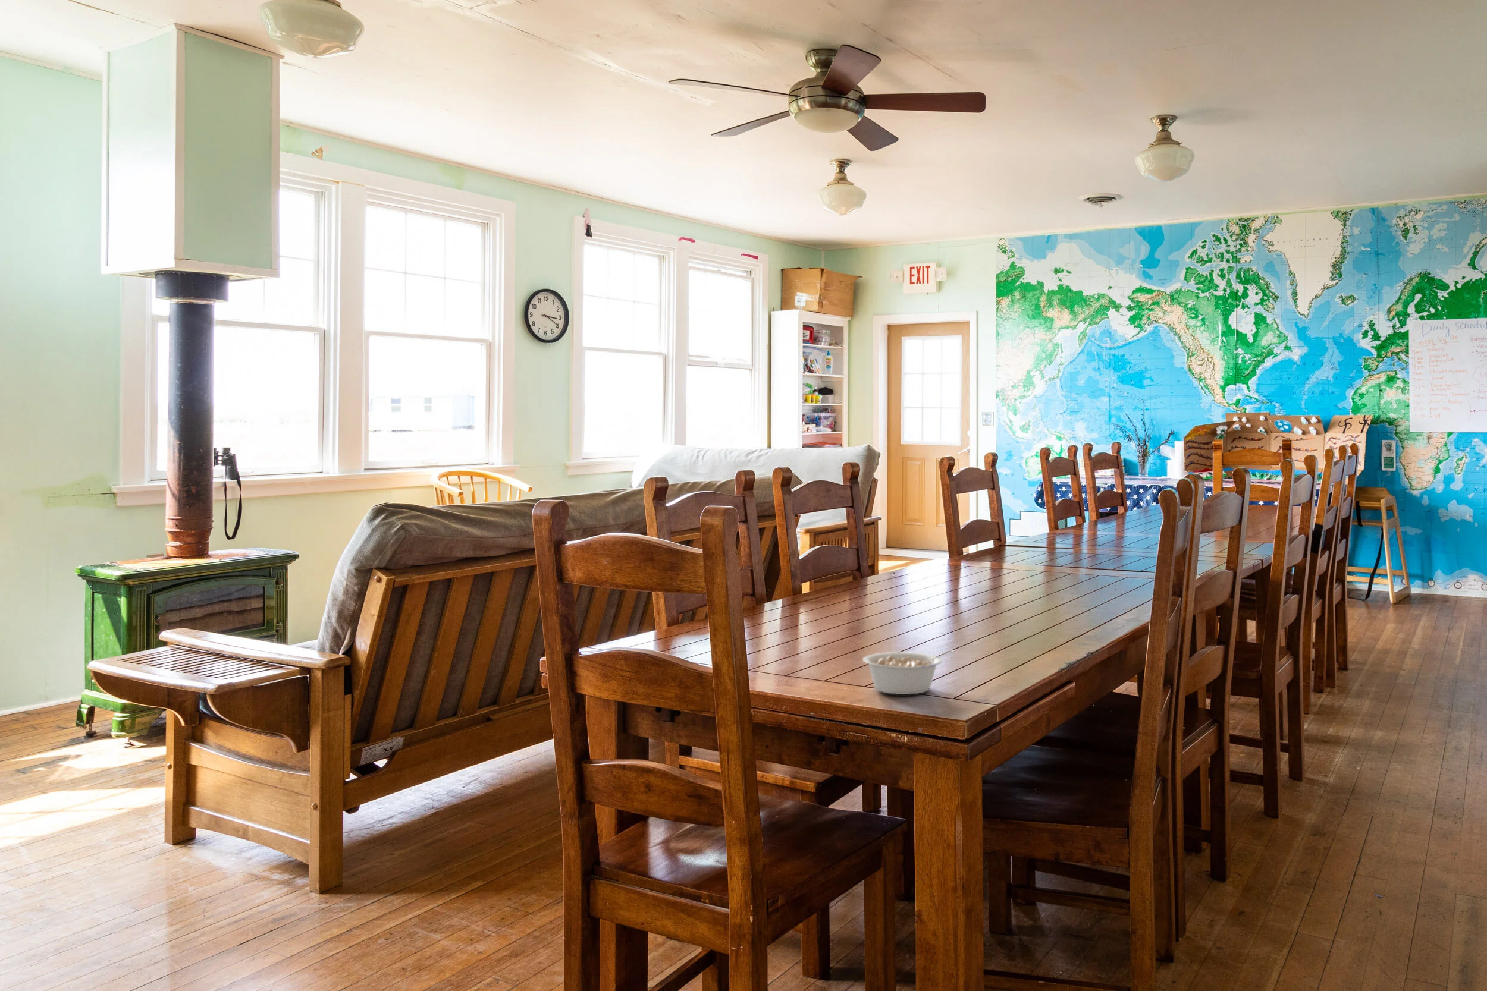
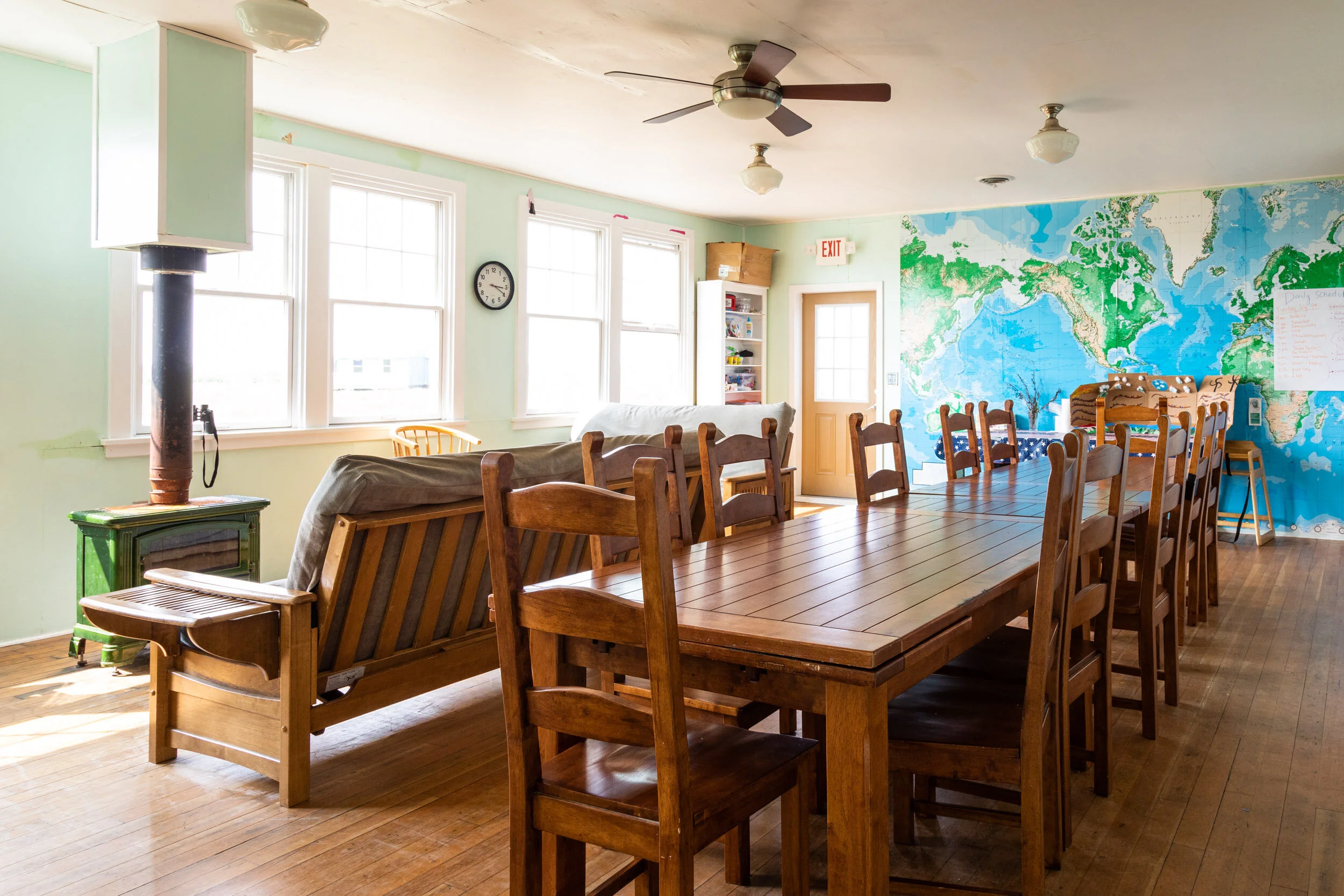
- legume (904, 670)
